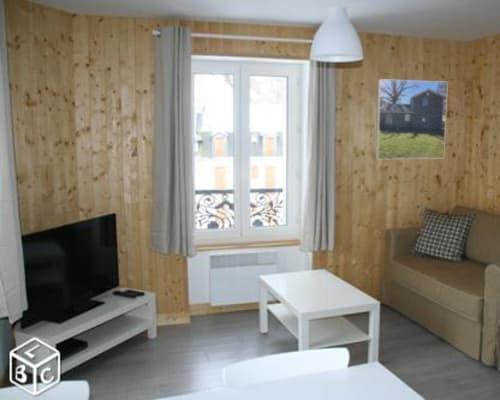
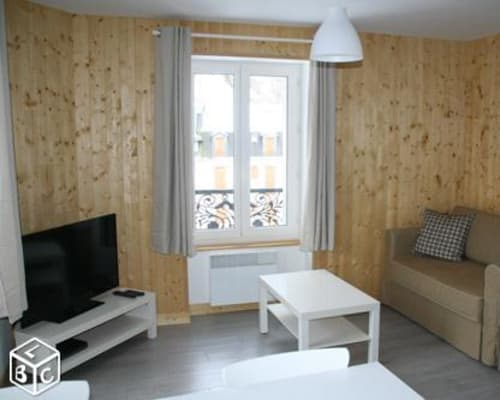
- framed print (412, 120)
